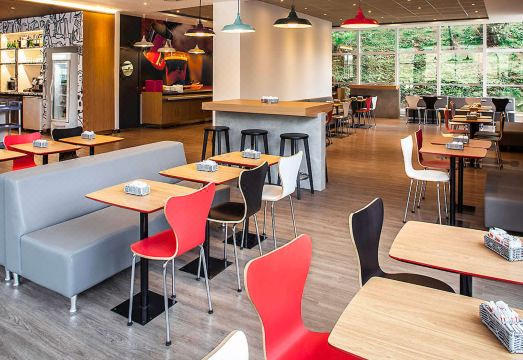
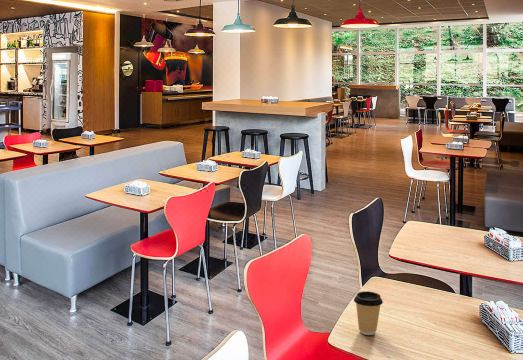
+ coffee cup (367, 313)
